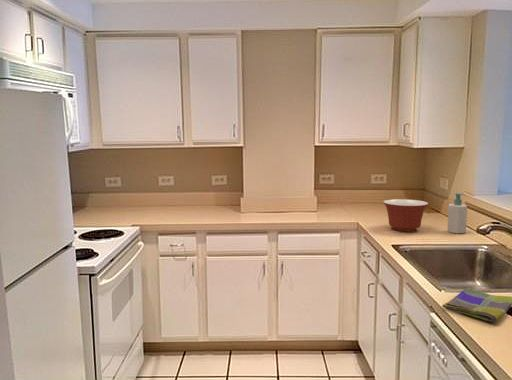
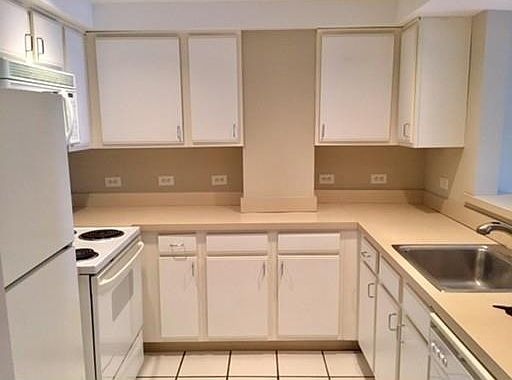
- dish towel (479, 303)
- mixing bowl (404, 215)
- soap bottle (457, 212)
